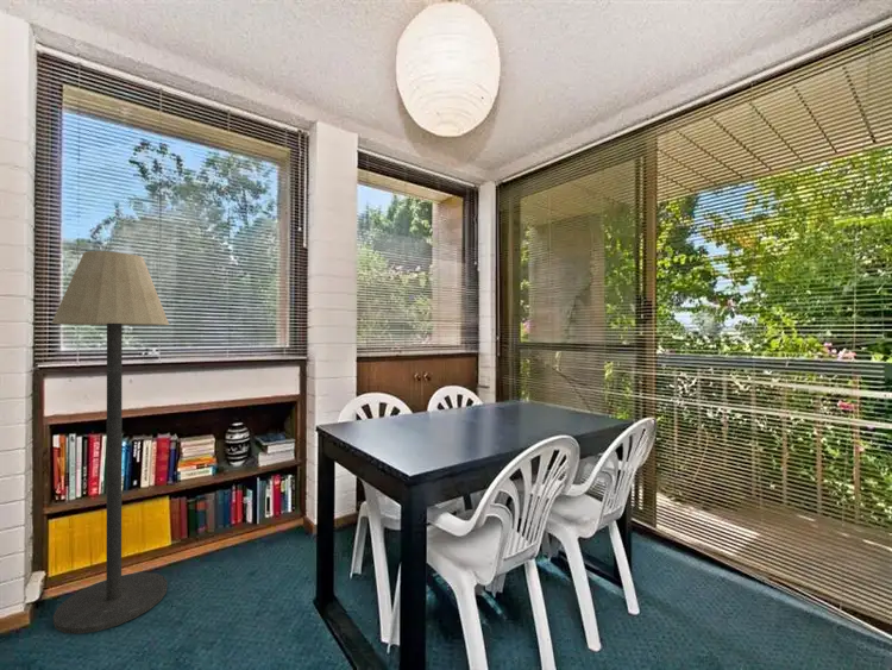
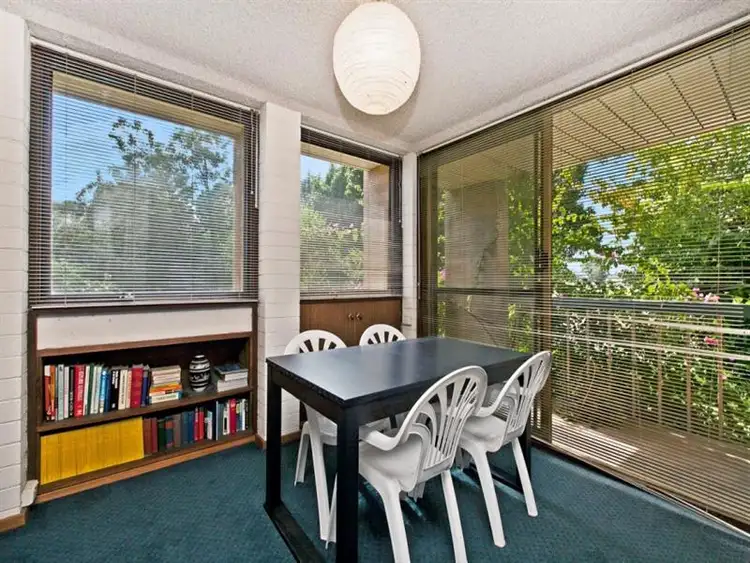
- floor lamp (114, 428)
